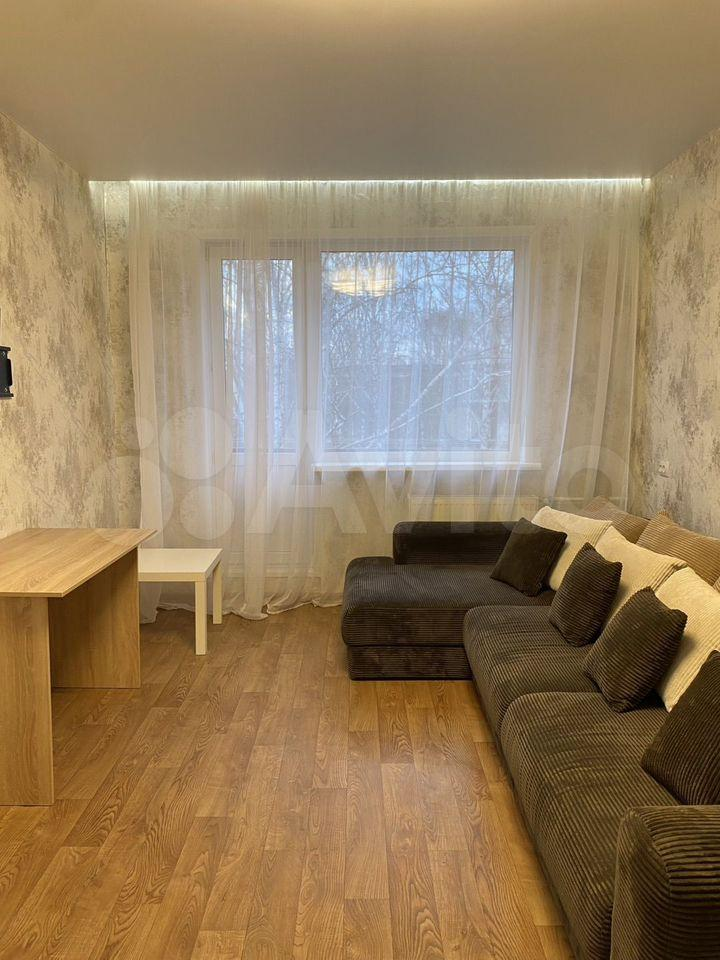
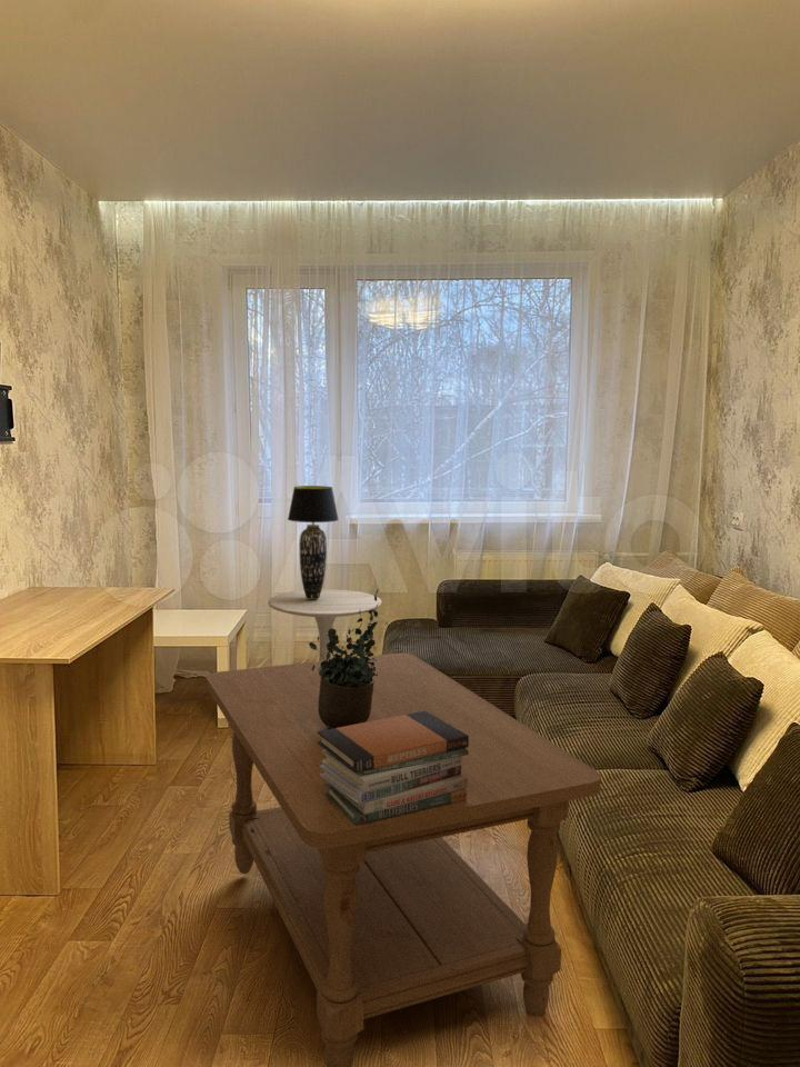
+ book stack (392, 765)
+ table lamp (312, 541)
+ potted plant (353, 661)
+ side table (324, 648)
+ coffee table (371, 827)
